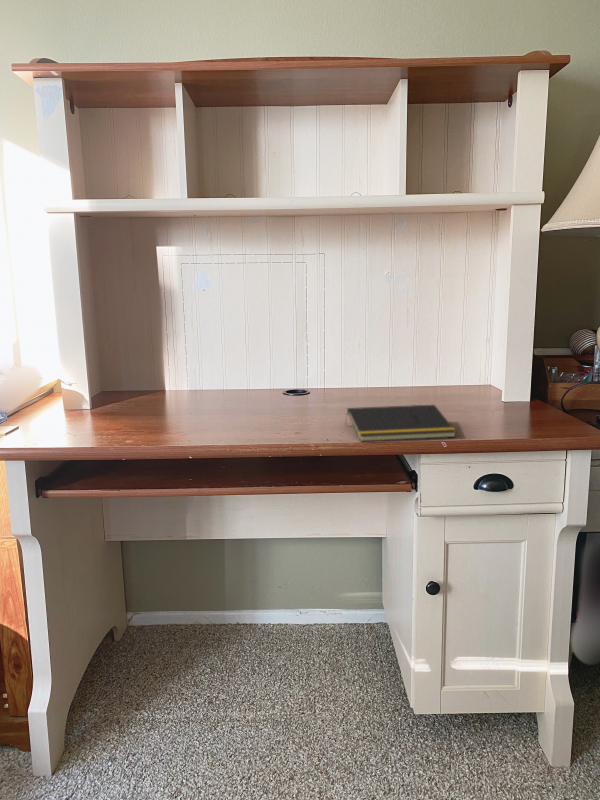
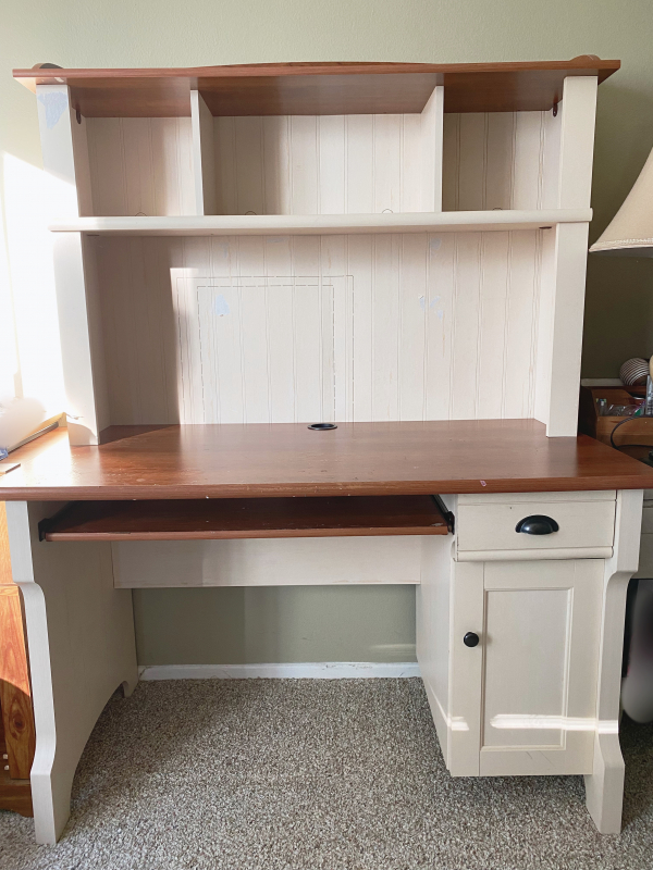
- notepad (399, 421)
